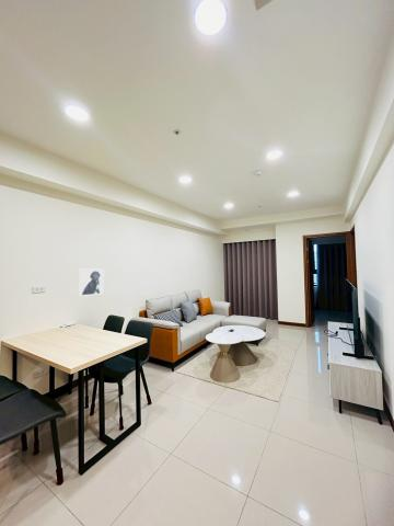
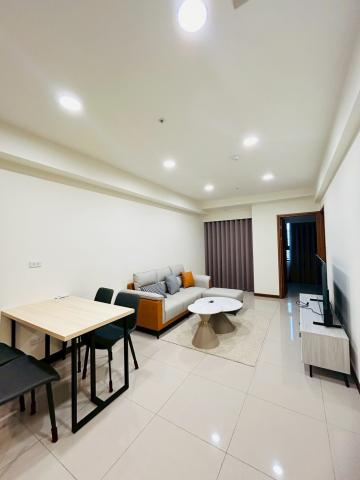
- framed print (91, 282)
